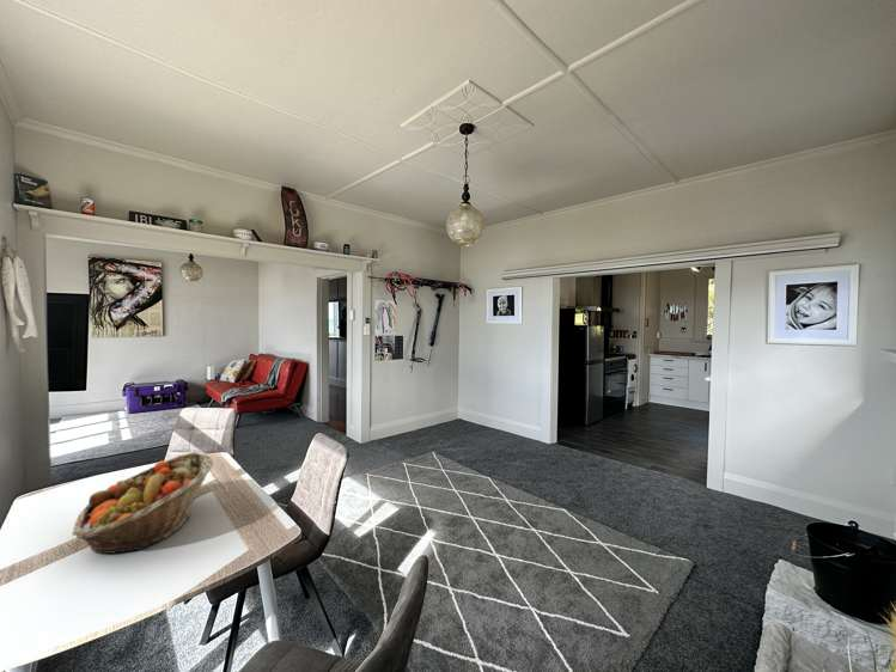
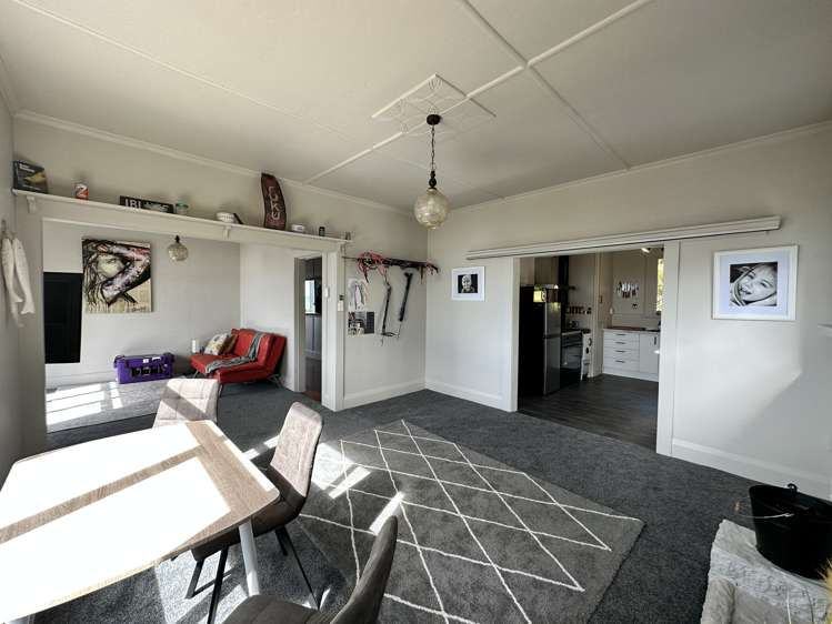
- fruit basket (150, 497)
